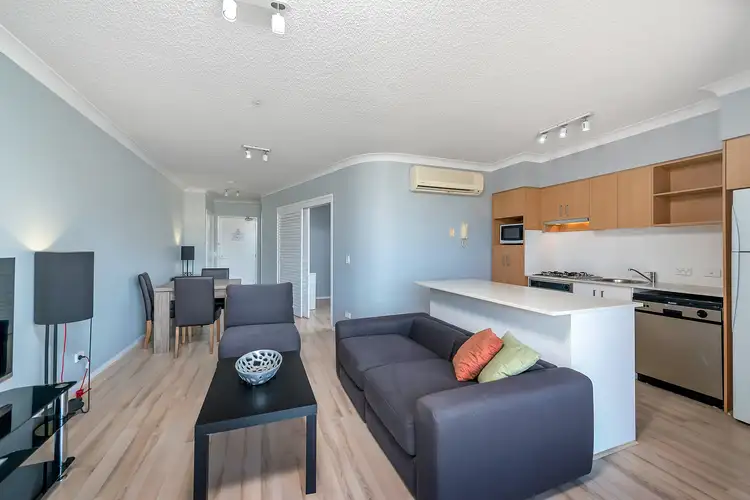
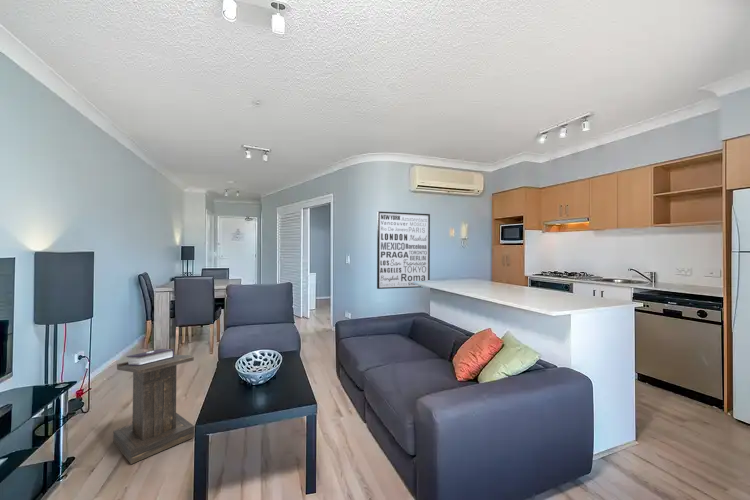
+ wall art (404, 250)
+ lectern (154, 395)
